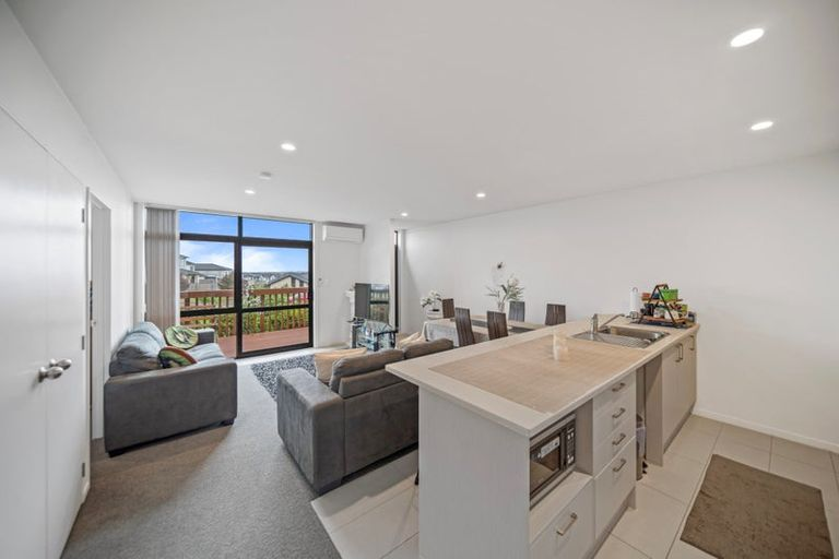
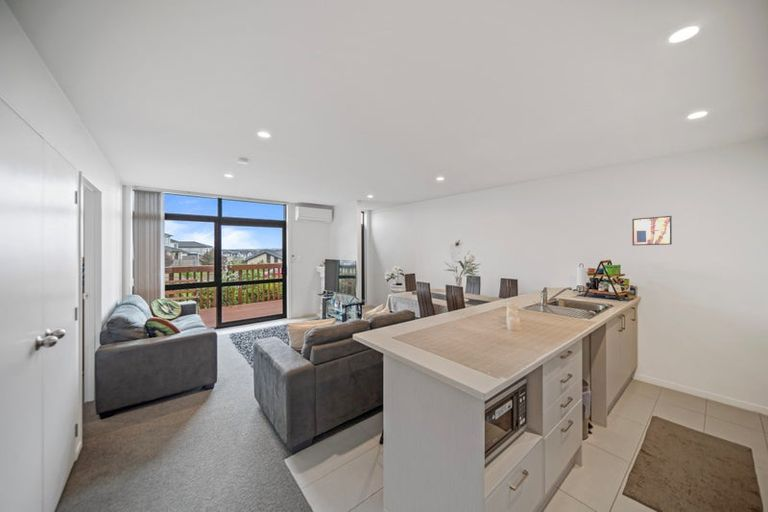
+ wall art (651, 231)
